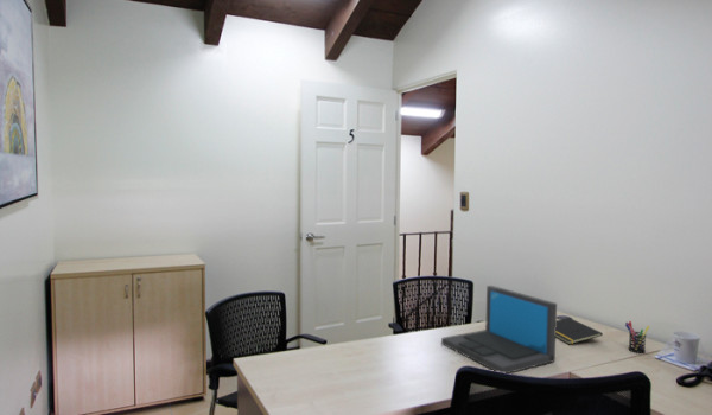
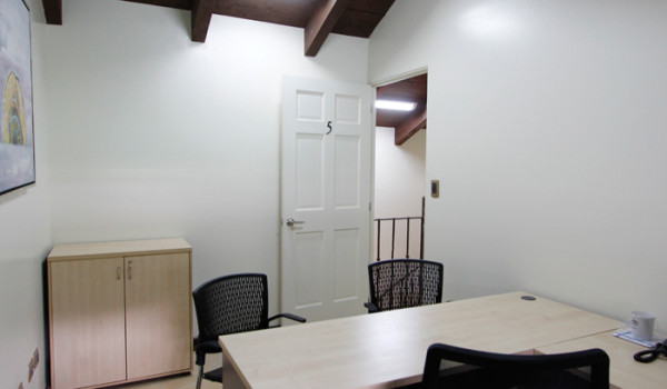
- pen holder (637, 336)
- notepad (568, 330)
- laptop (496, 324)
